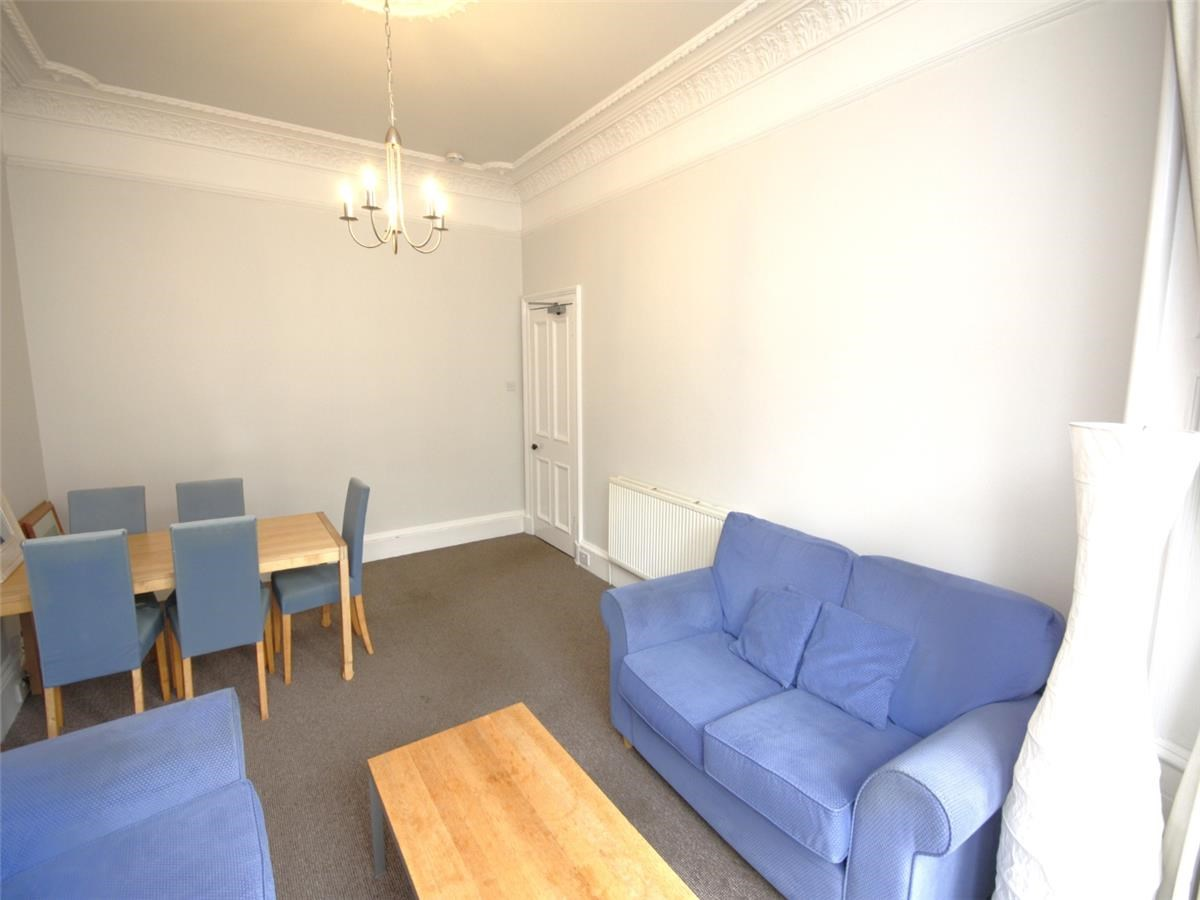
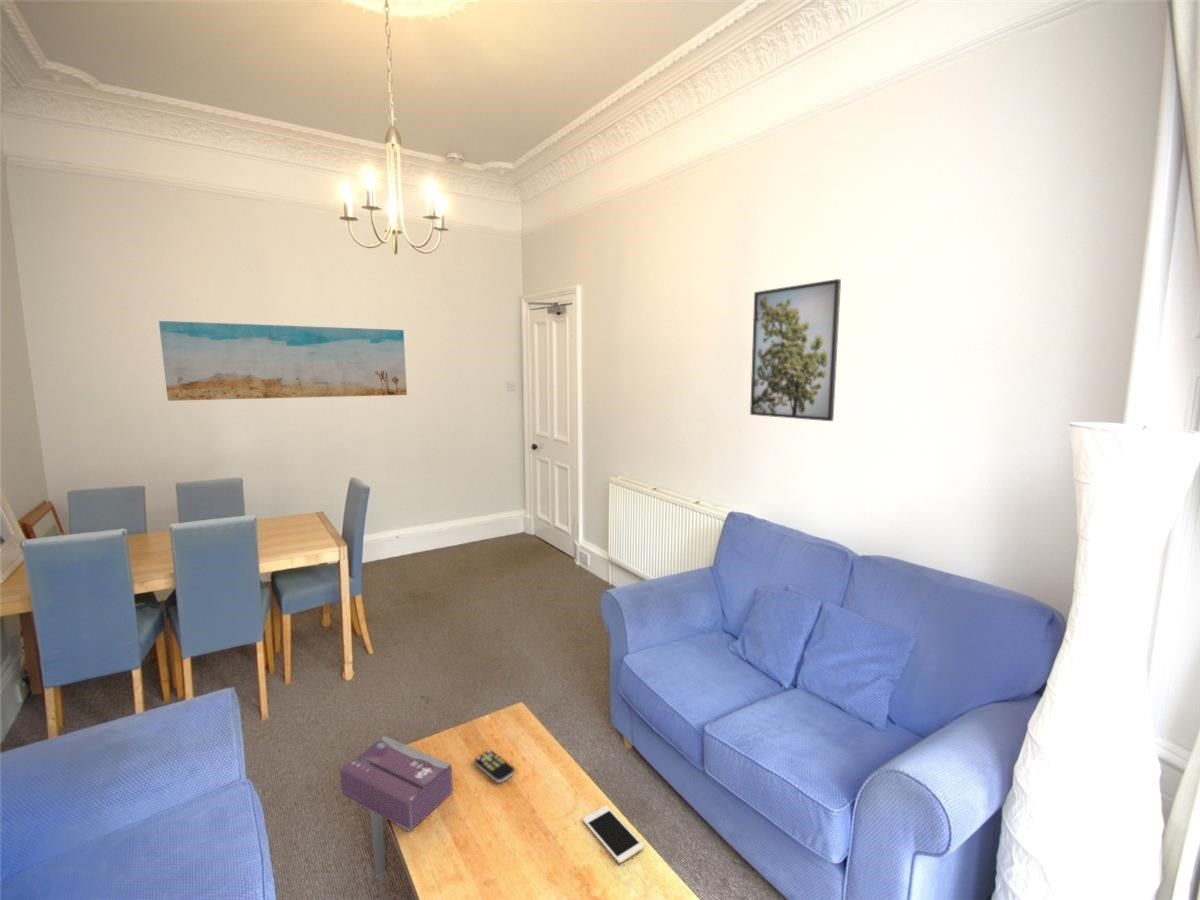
+ remote control (494, 765)
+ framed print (791, 353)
+ tissue box (396, 779)
+ cell phone (612, 832)
+ wall art (296, 362)
